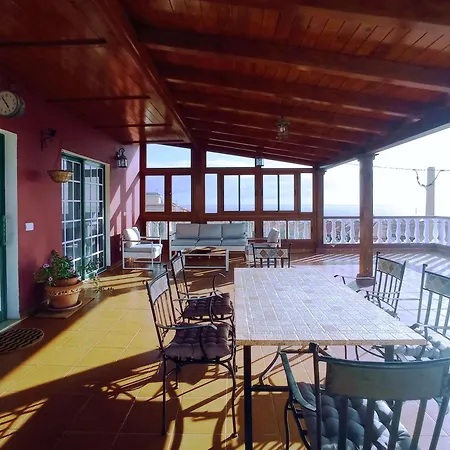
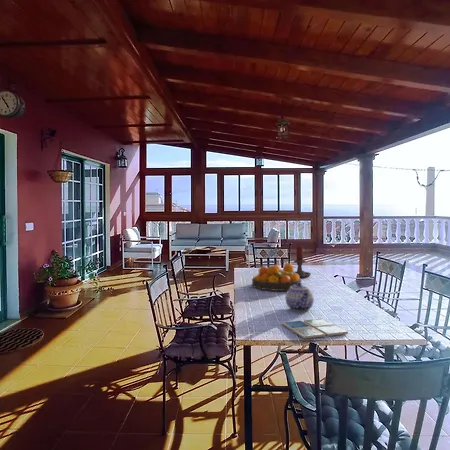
+ fruit bowl (276, 275)
+ drink coaster (313, 327)
+ teapot (299, 295)
+ candle holder (300, 260)
